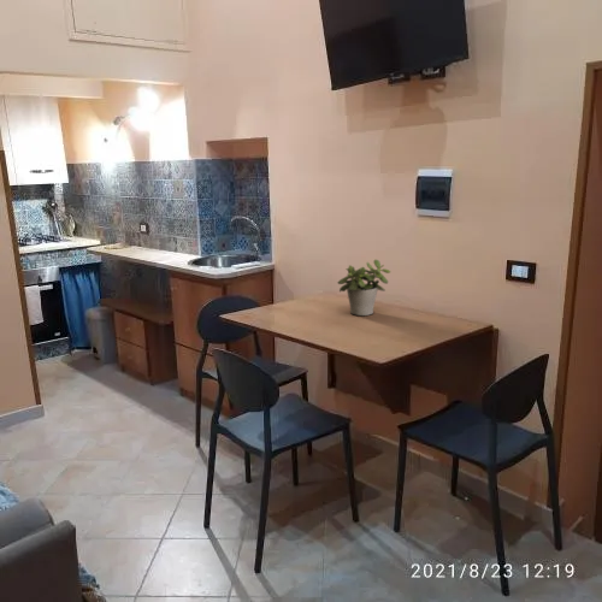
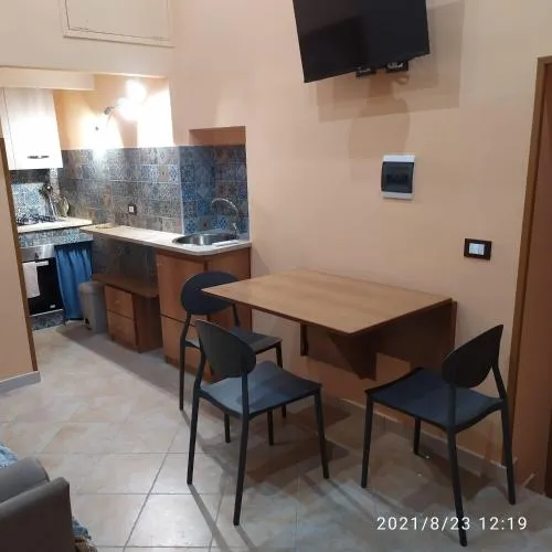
- potted plant (365, 288)
